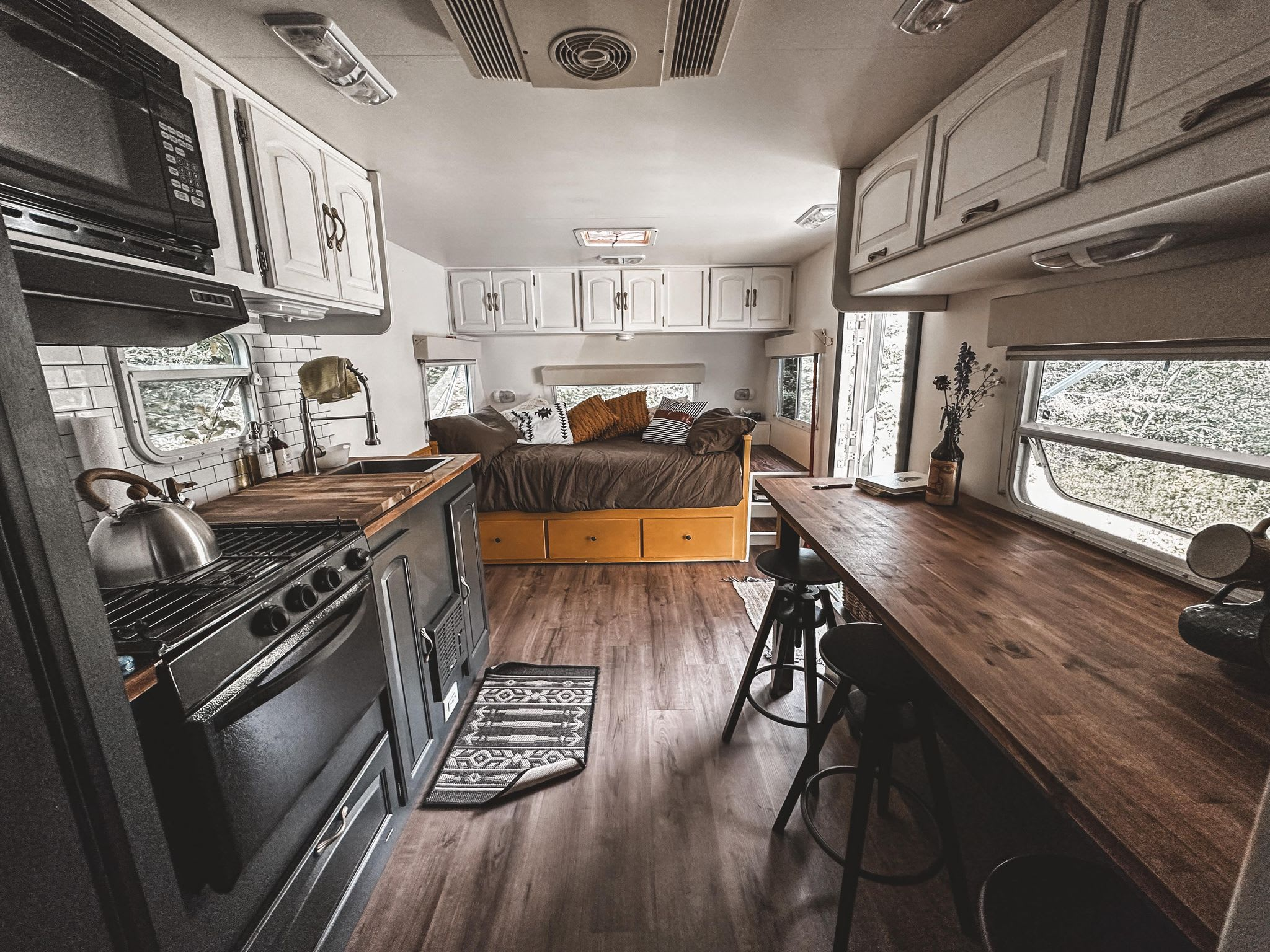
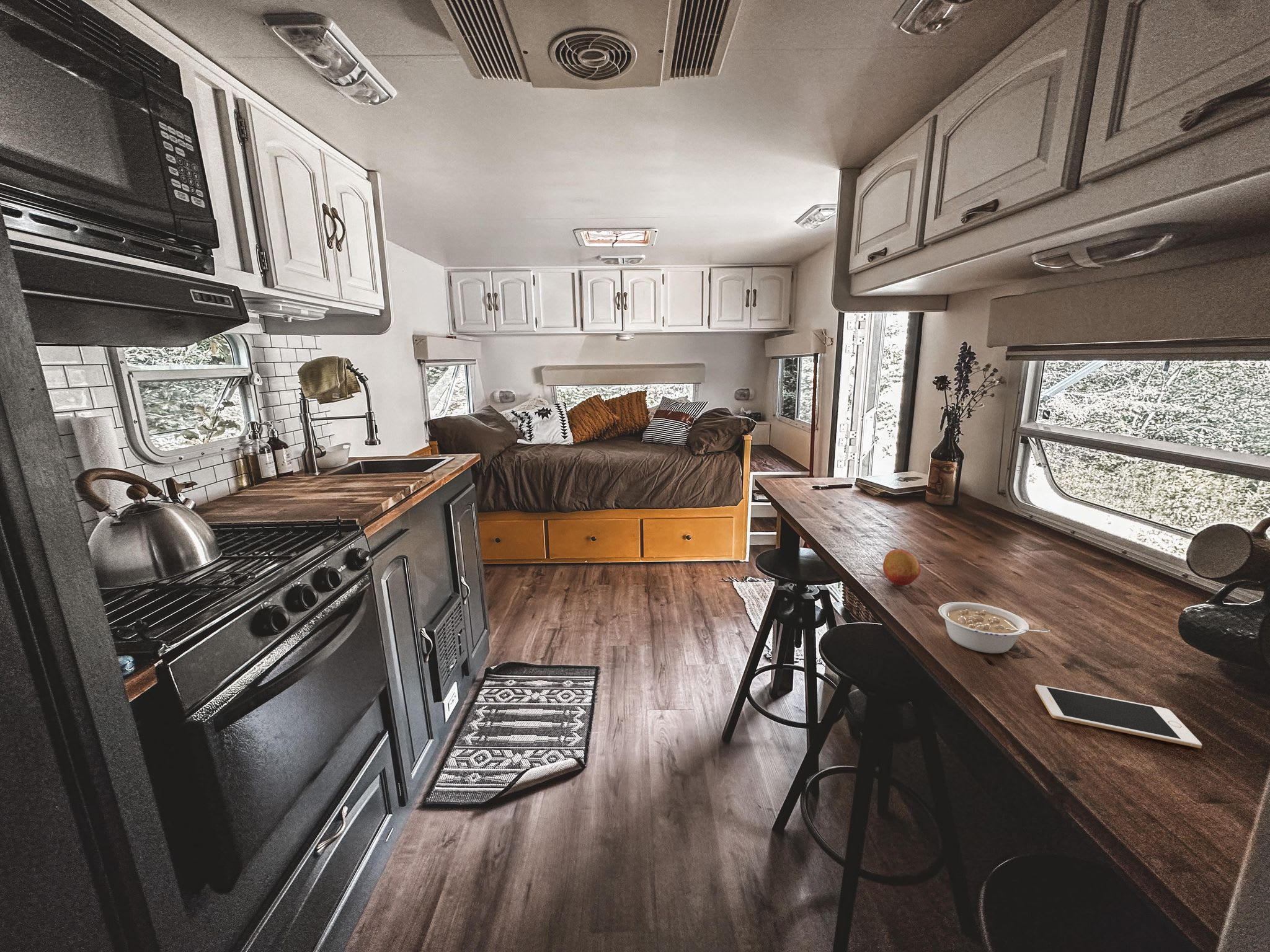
+ fruit (901, 566)
+ cell phone (1111, 713)
+ legume (984, 627)
